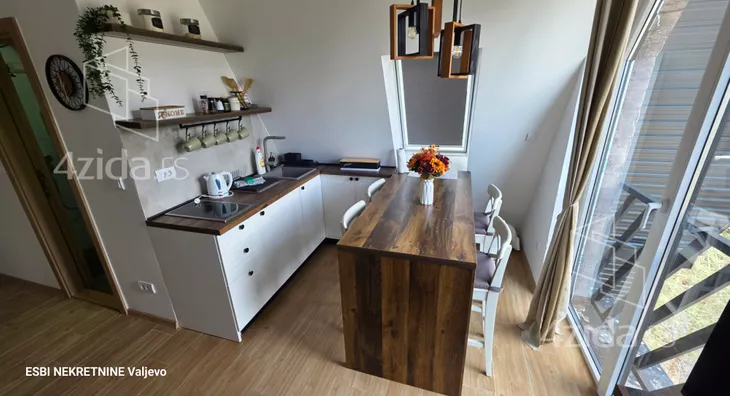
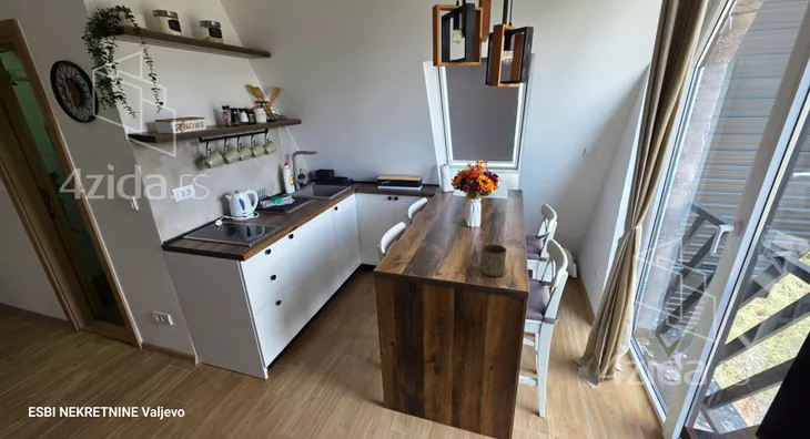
+ cup (494, 259)
